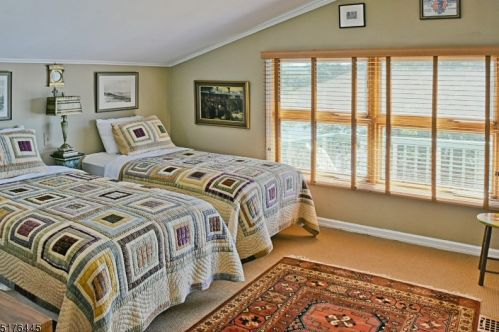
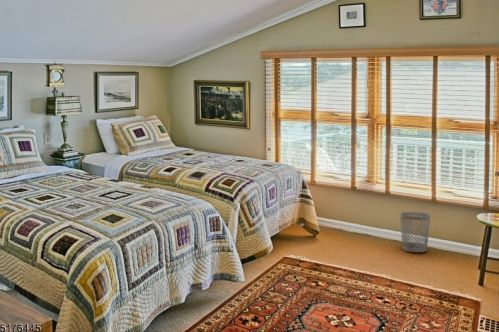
+ wastebasket (414, 231)
